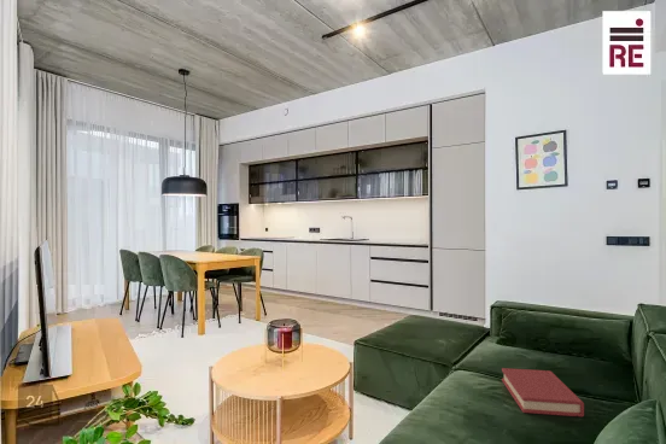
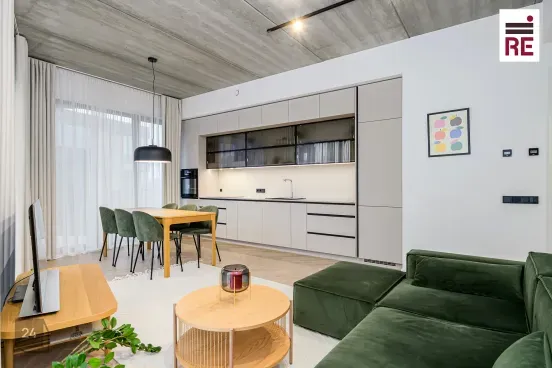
- hardback book (538, 390)
